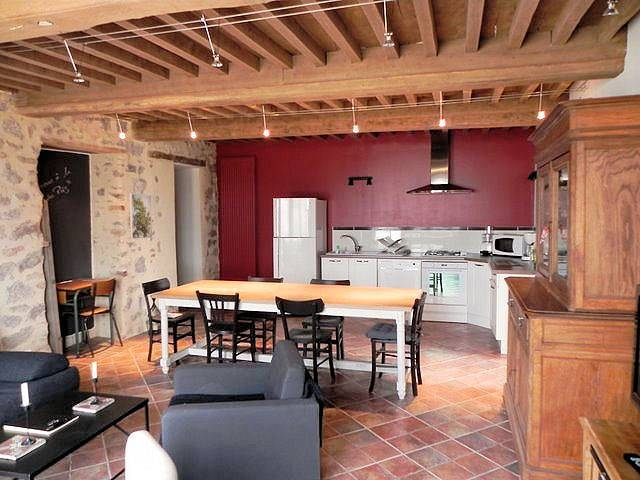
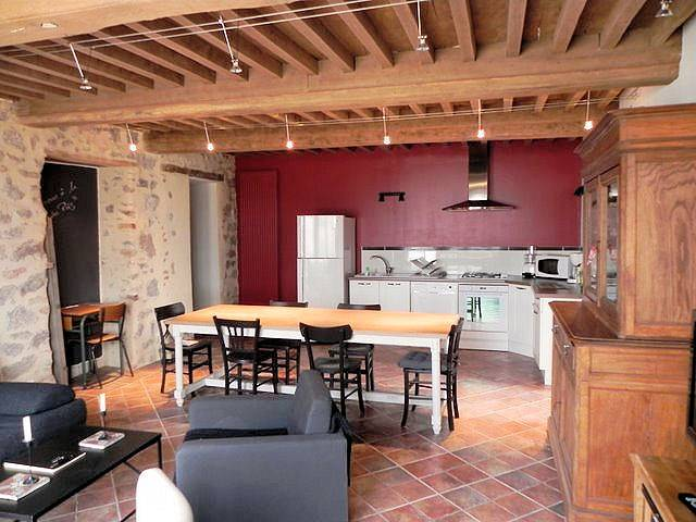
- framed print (141, 216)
